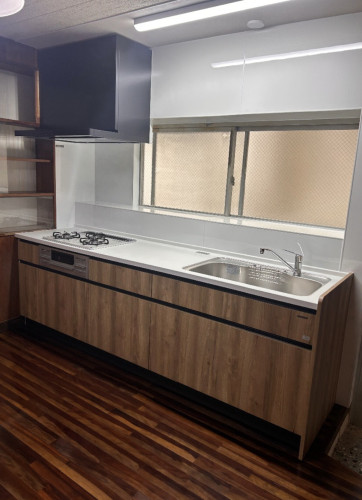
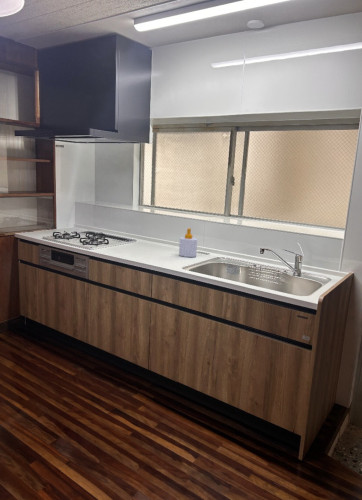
+ soap bottle (188, 242)
